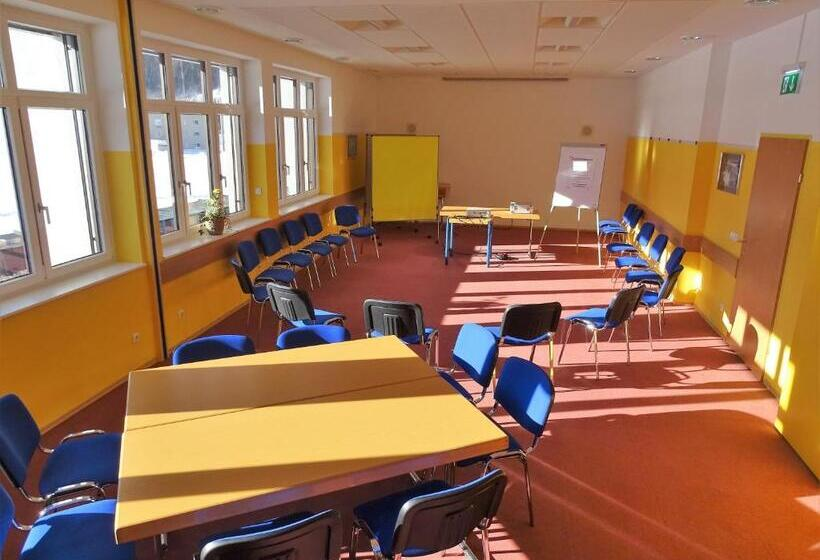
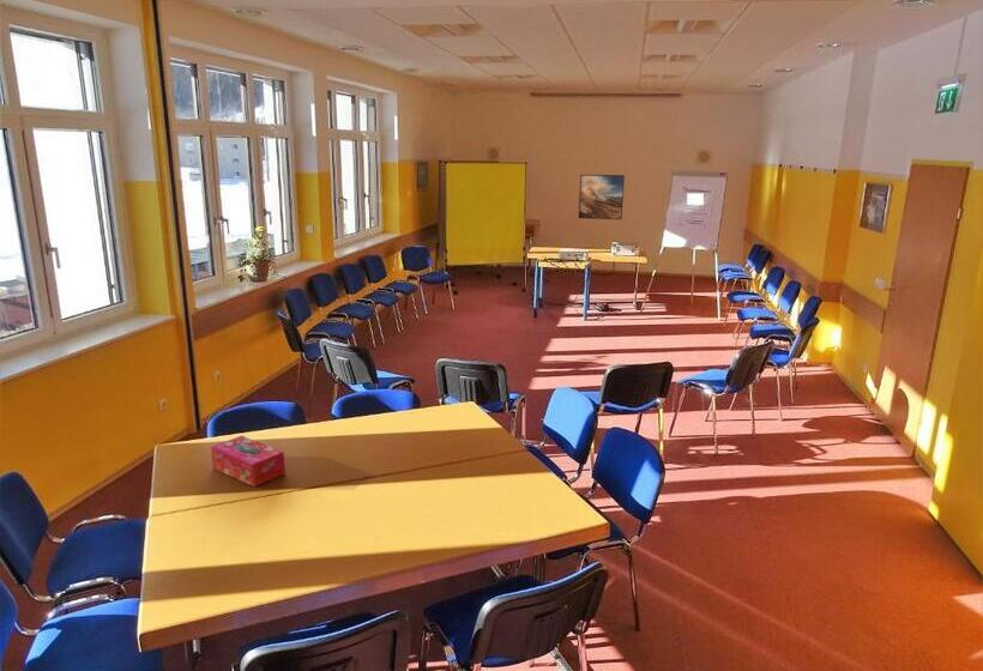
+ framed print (601, 197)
+ tissue box (247, 459)
